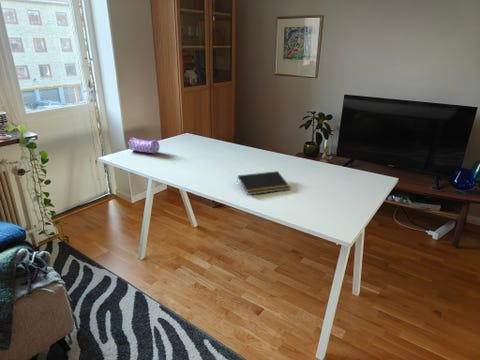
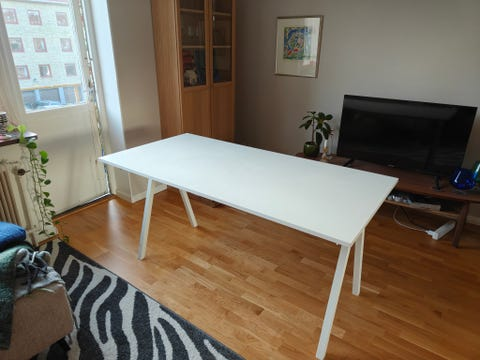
- notepad (263, 182)
- pencil case (143, 144)
